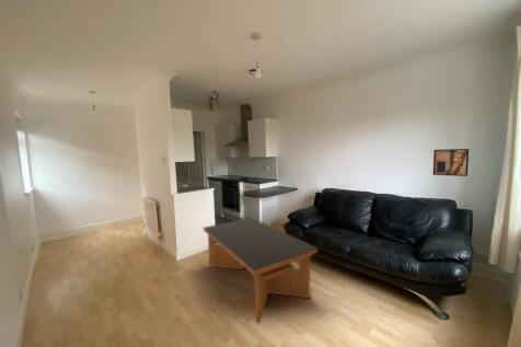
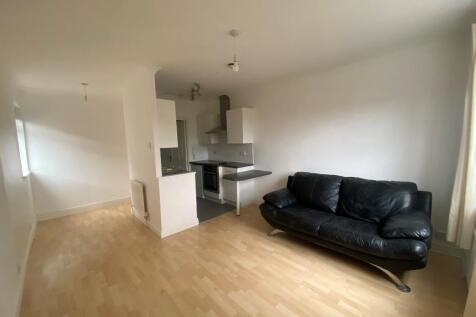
- wall art (450, 162)
- coffee table (252, 257)
